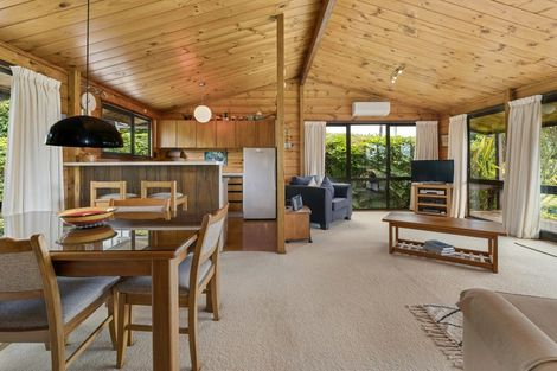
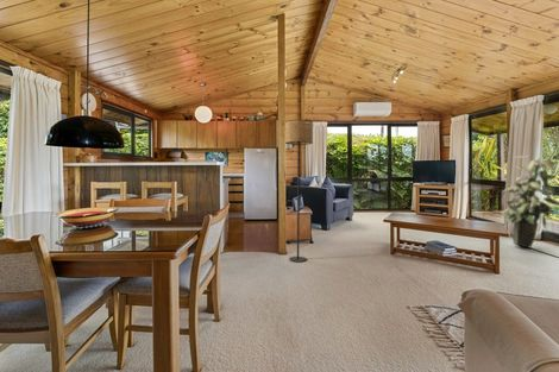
+ floor lamp (299, 190)
+ indoor plant (527, 201)
